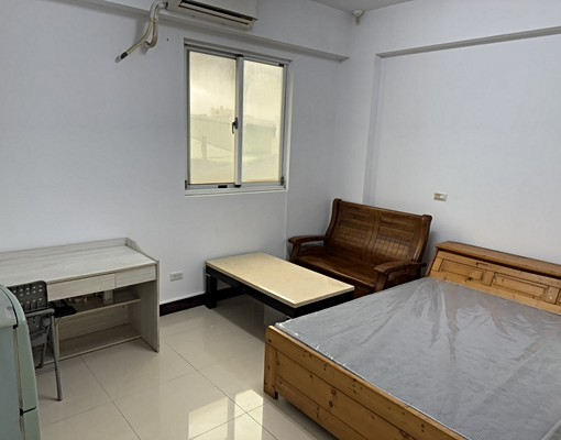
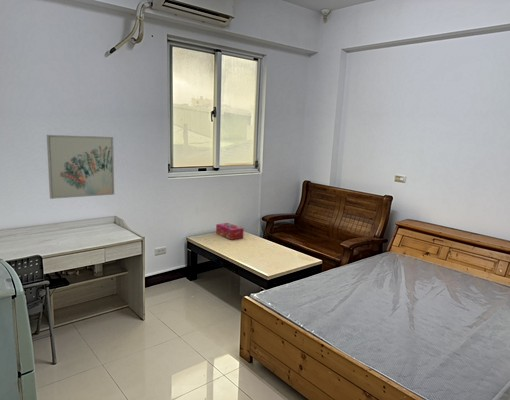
+ tissue box (229, 230)
+ wall art (82, 166)
